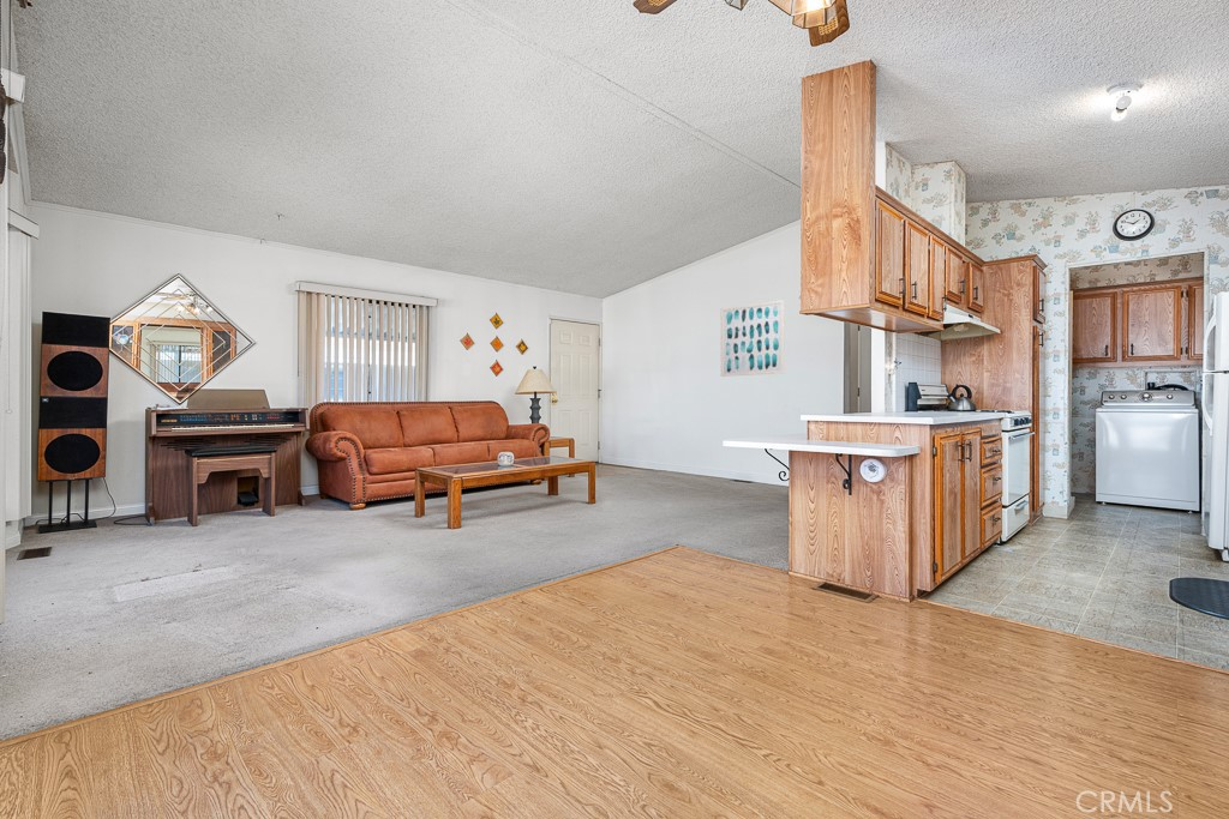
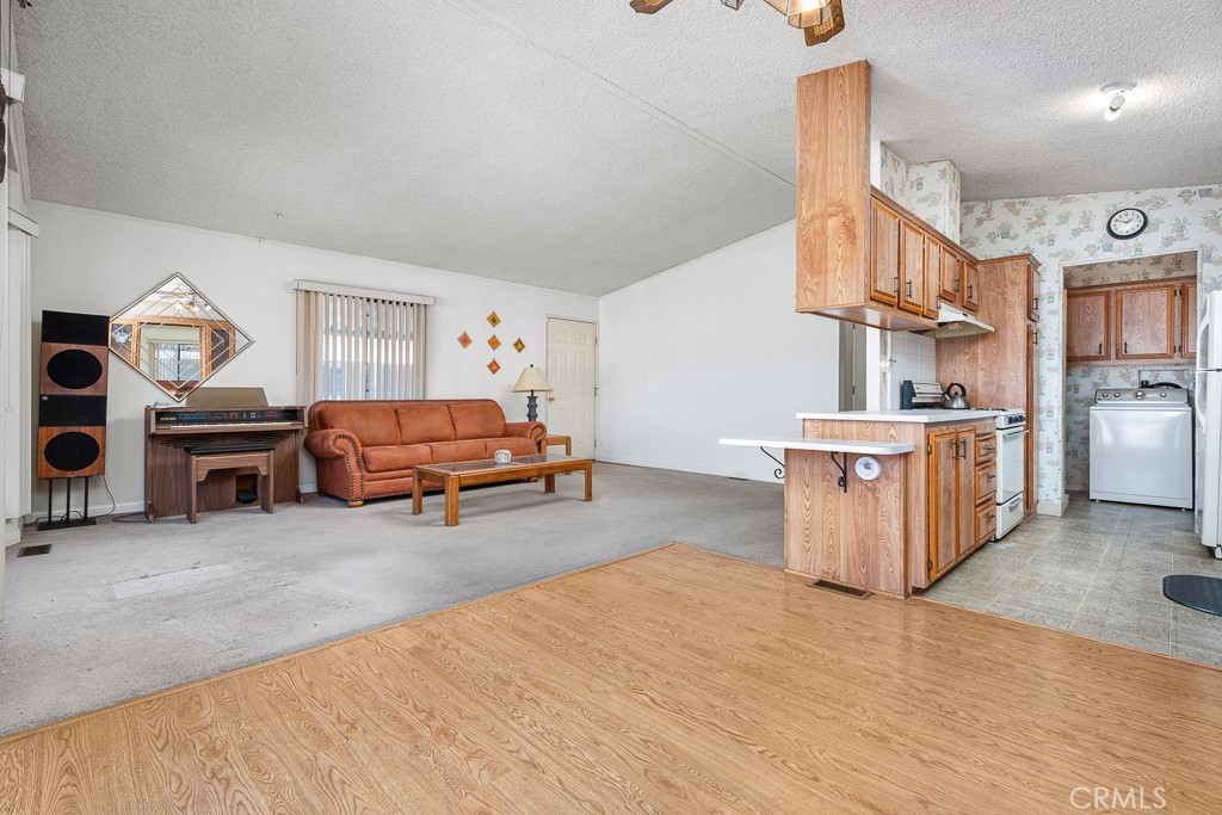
- wall art (750, 339)
